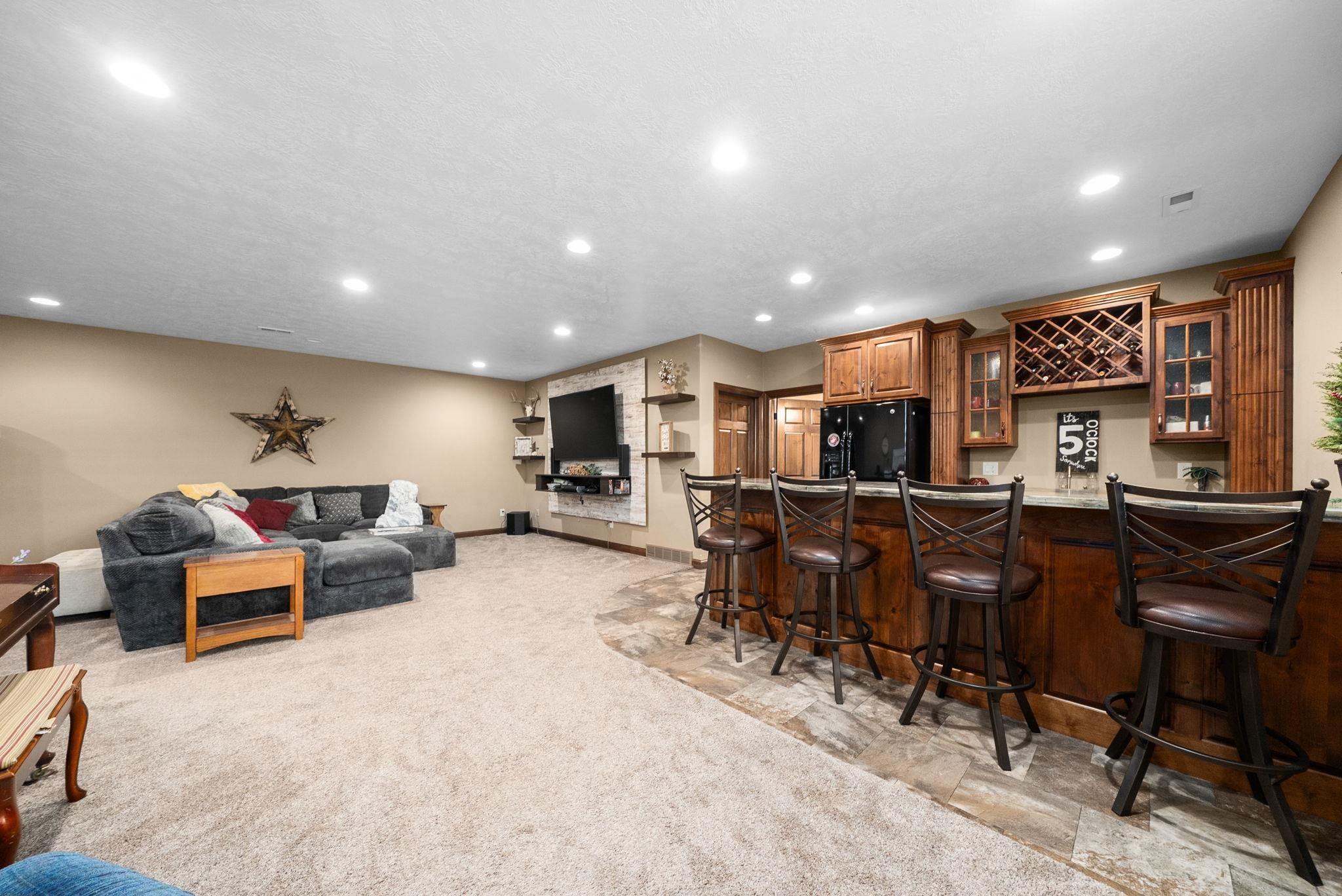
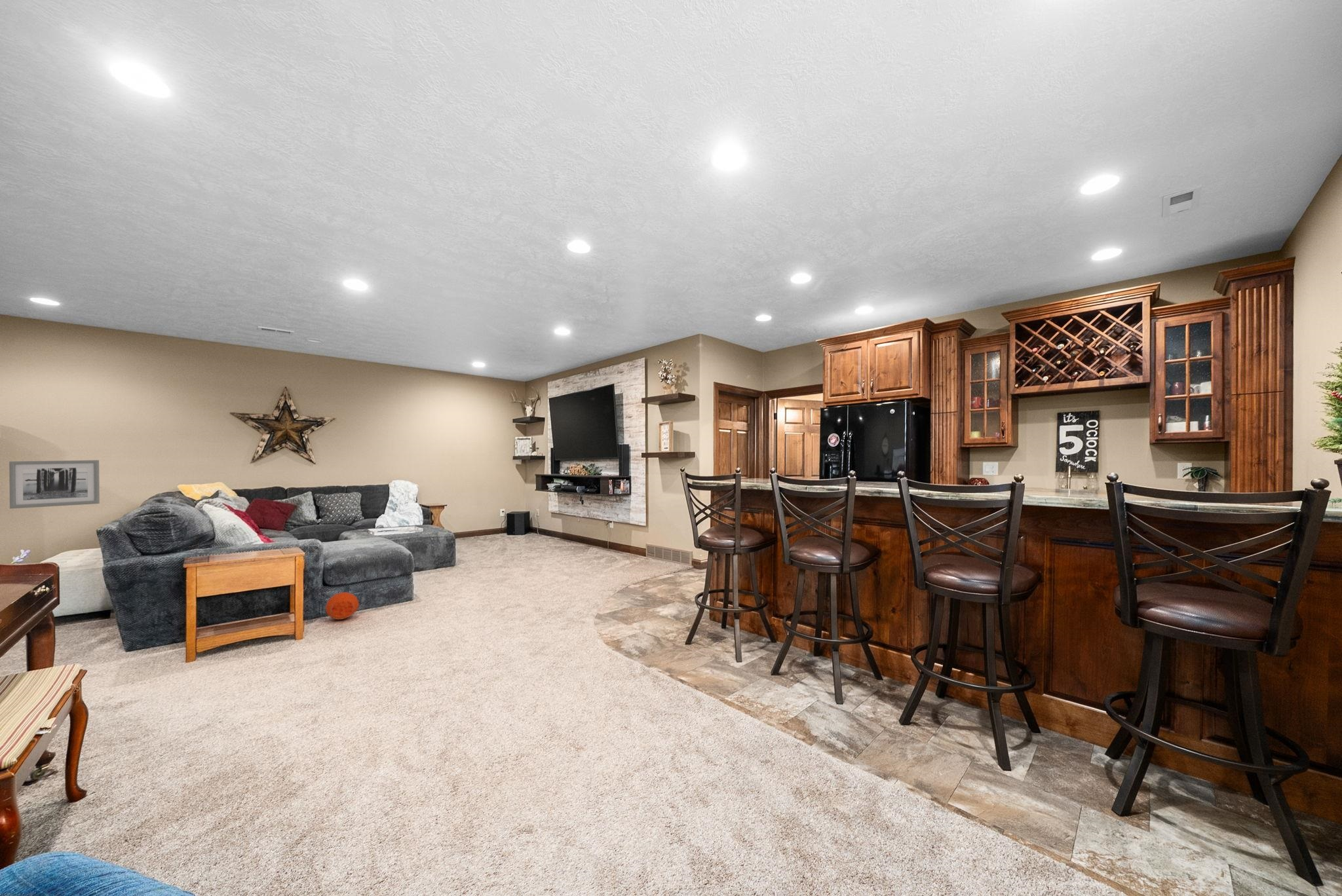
+ wall art (56, 483)
+ decorative ball (342, 605)
